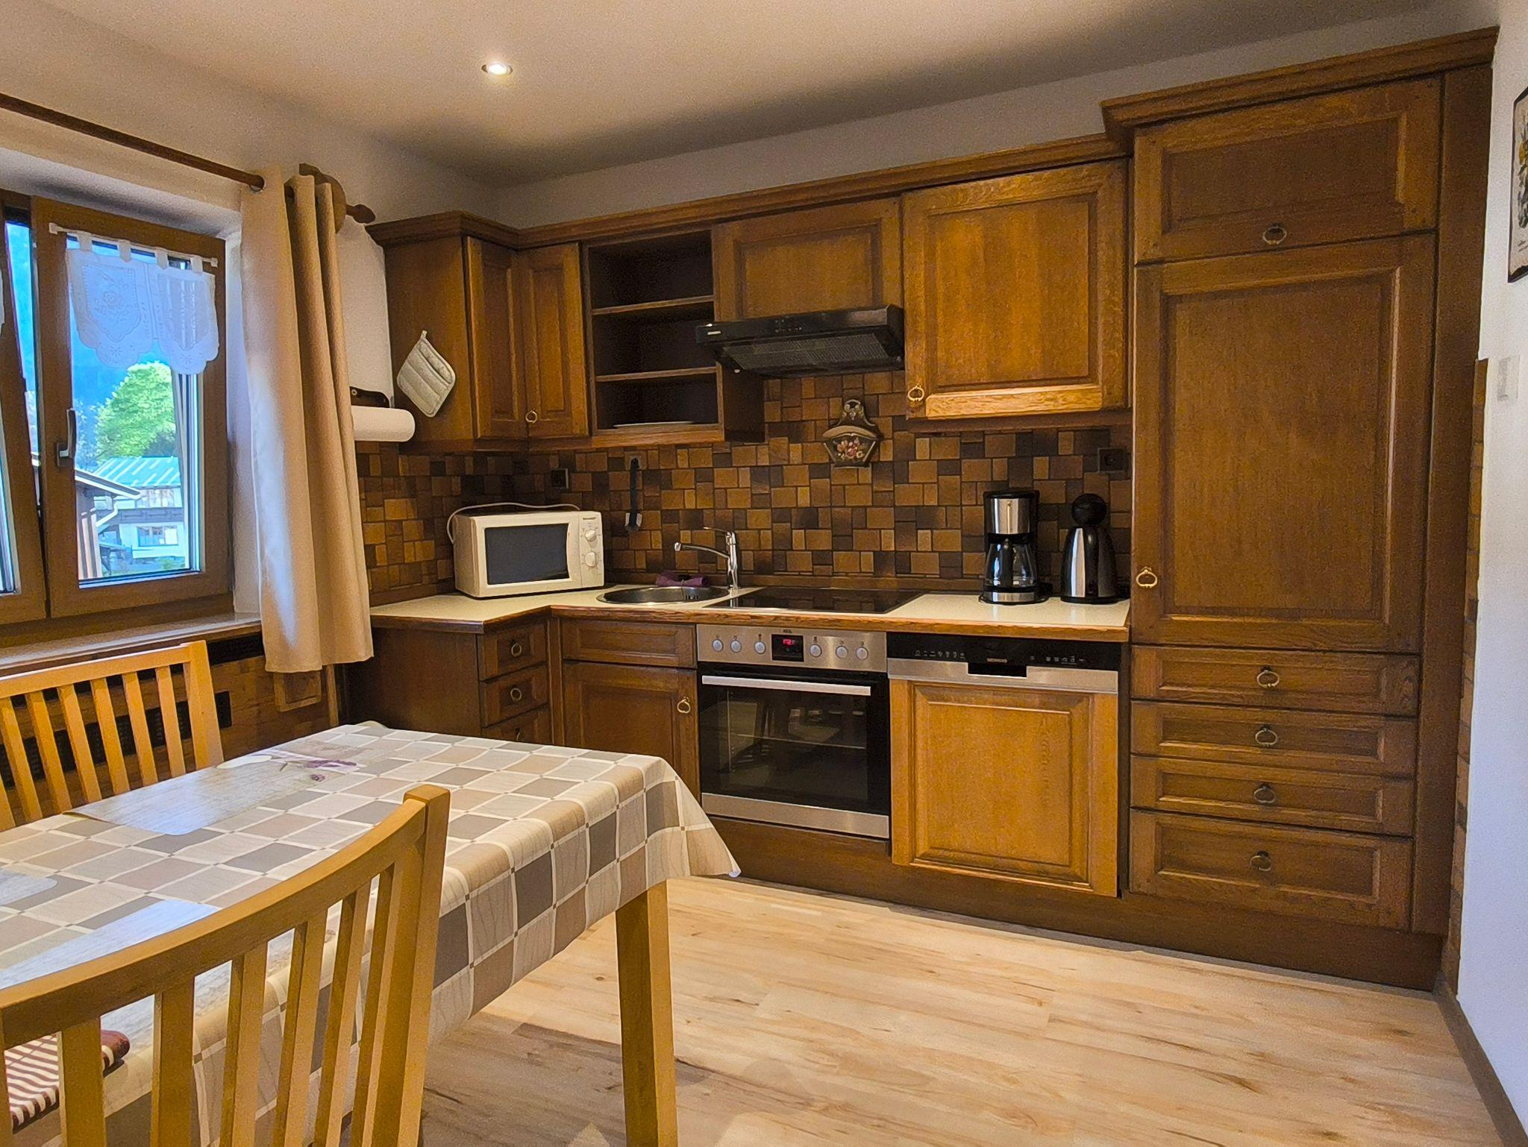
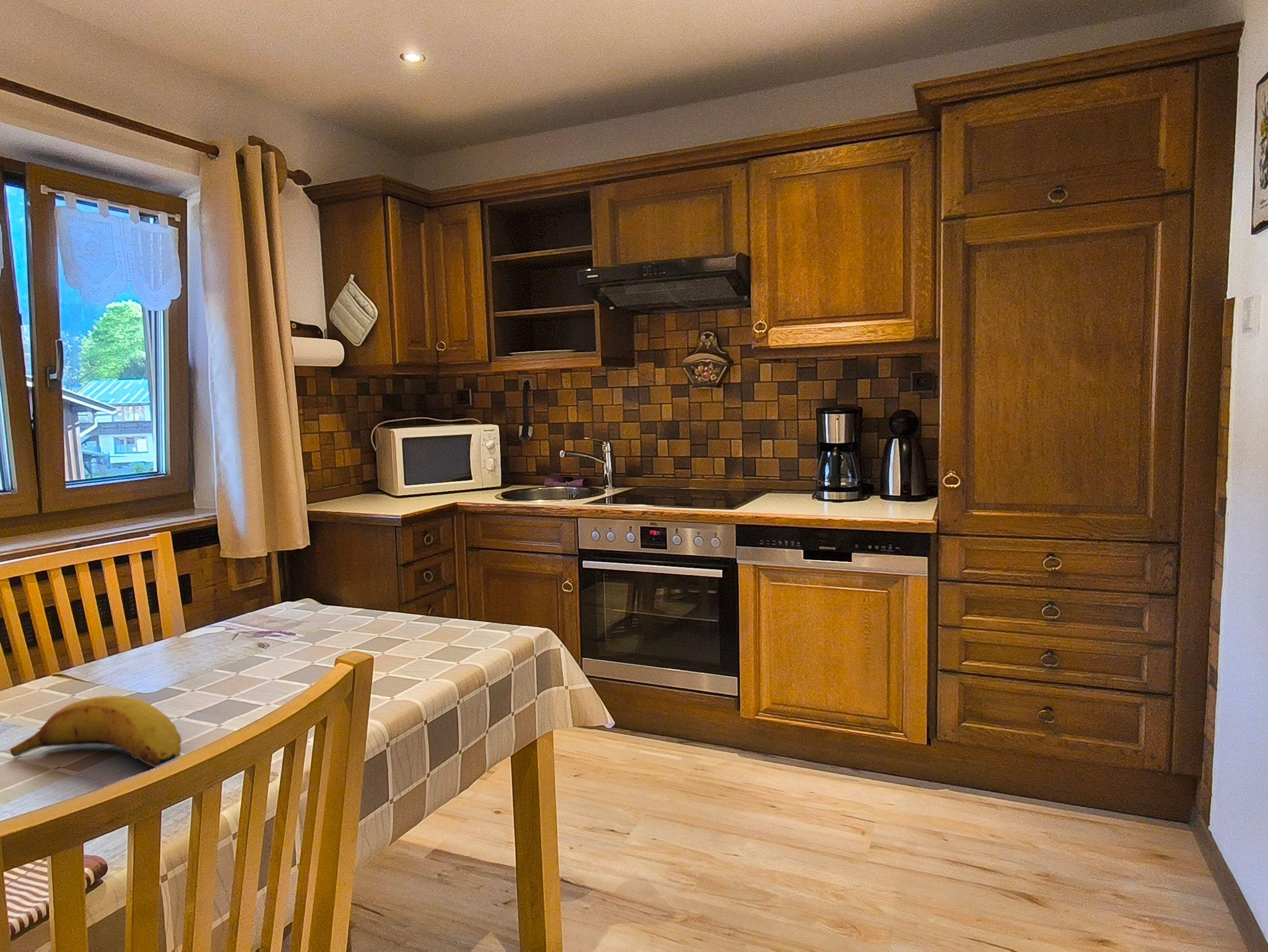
+ fruit (92, 736)
